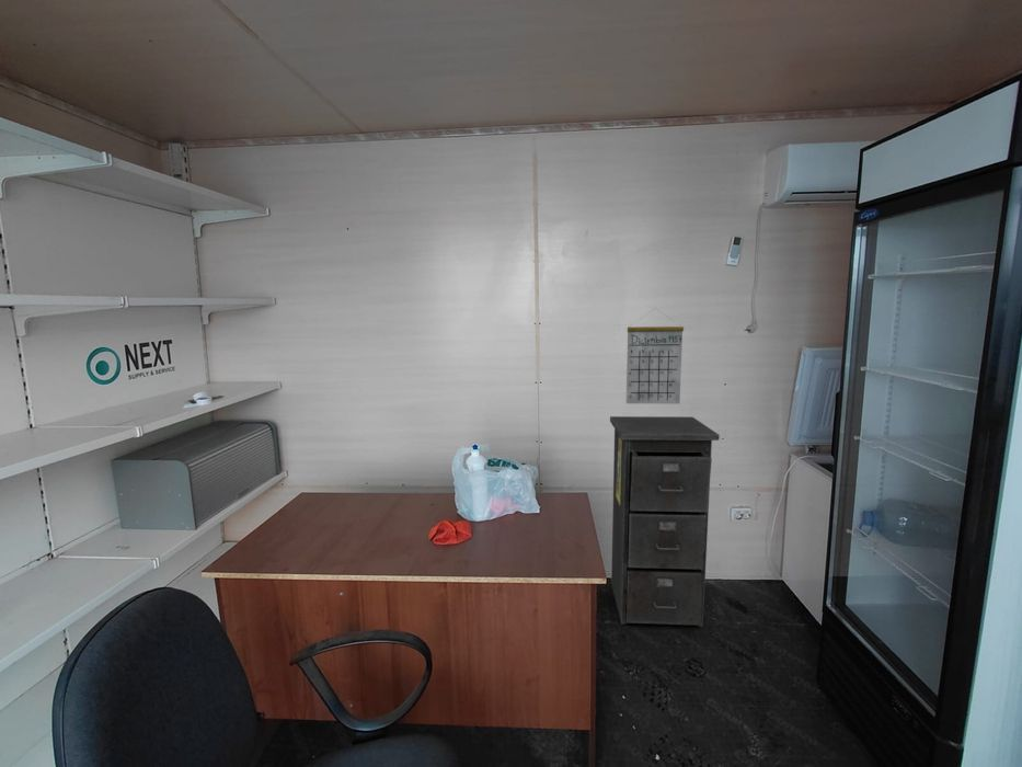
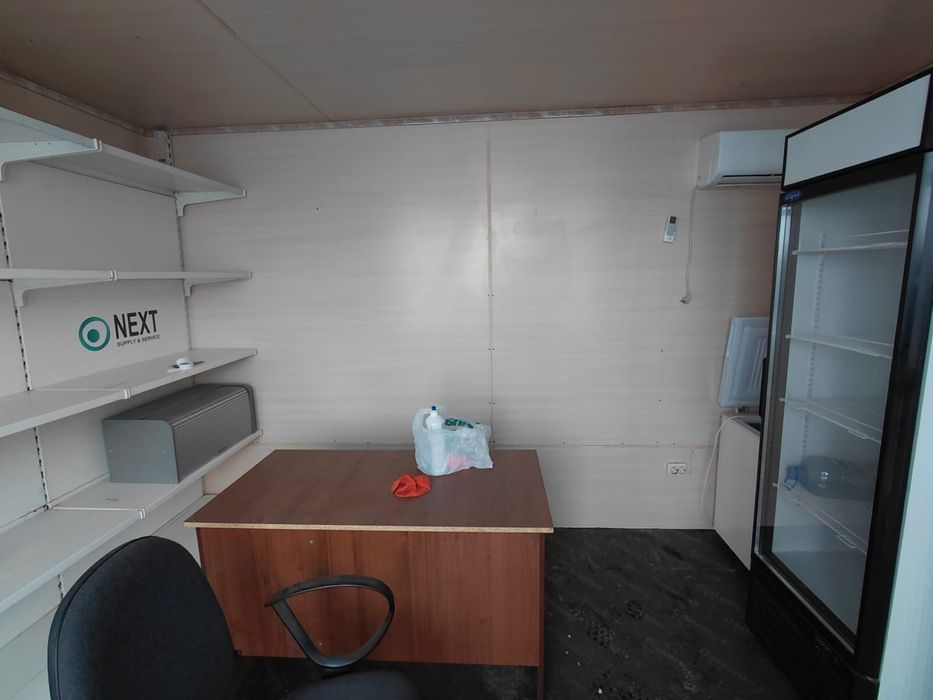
- filing cabinet (658, 519)
- calendar (654, 356)
